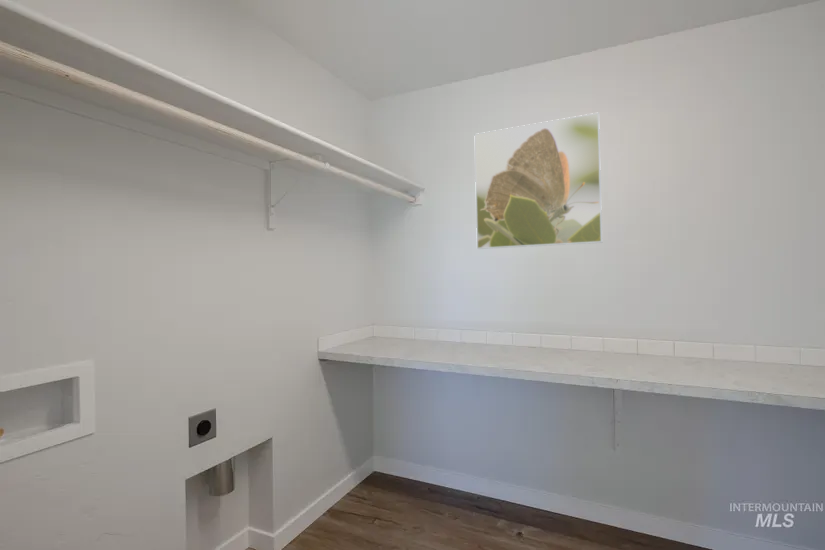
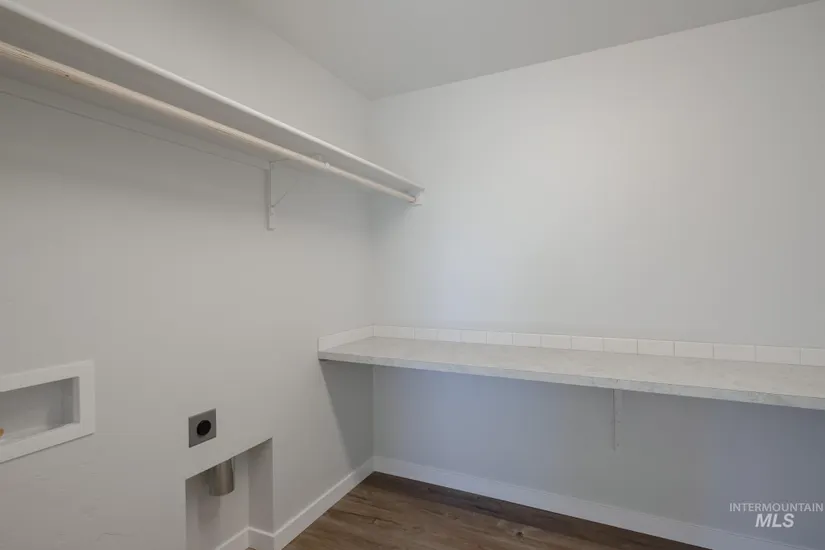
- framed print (534, 185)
